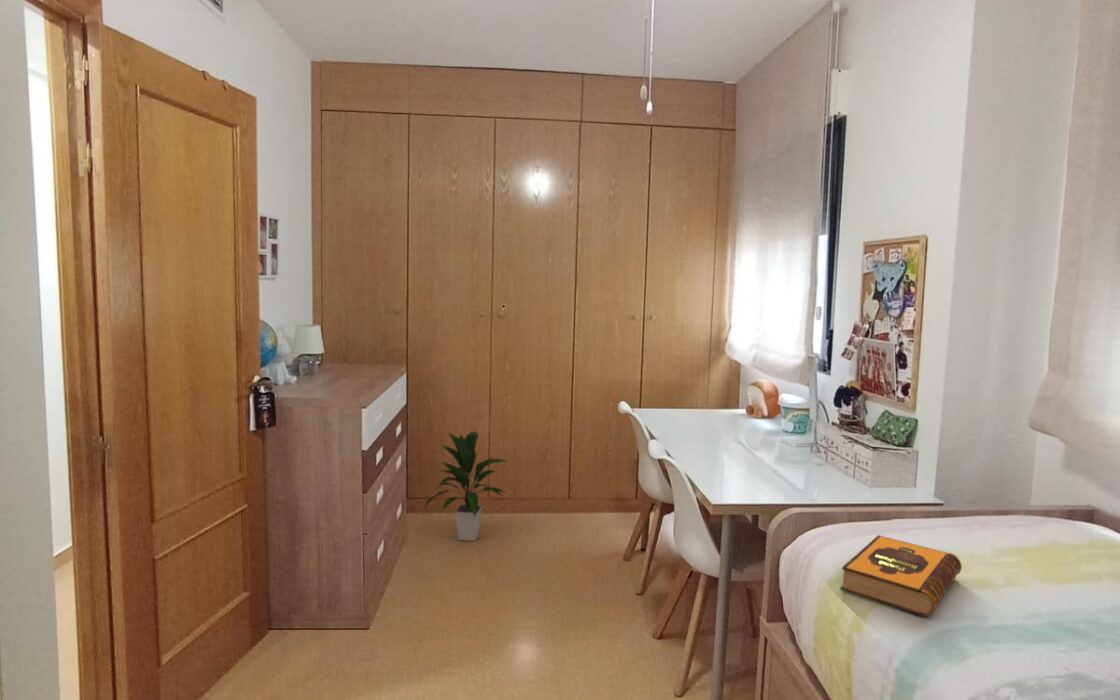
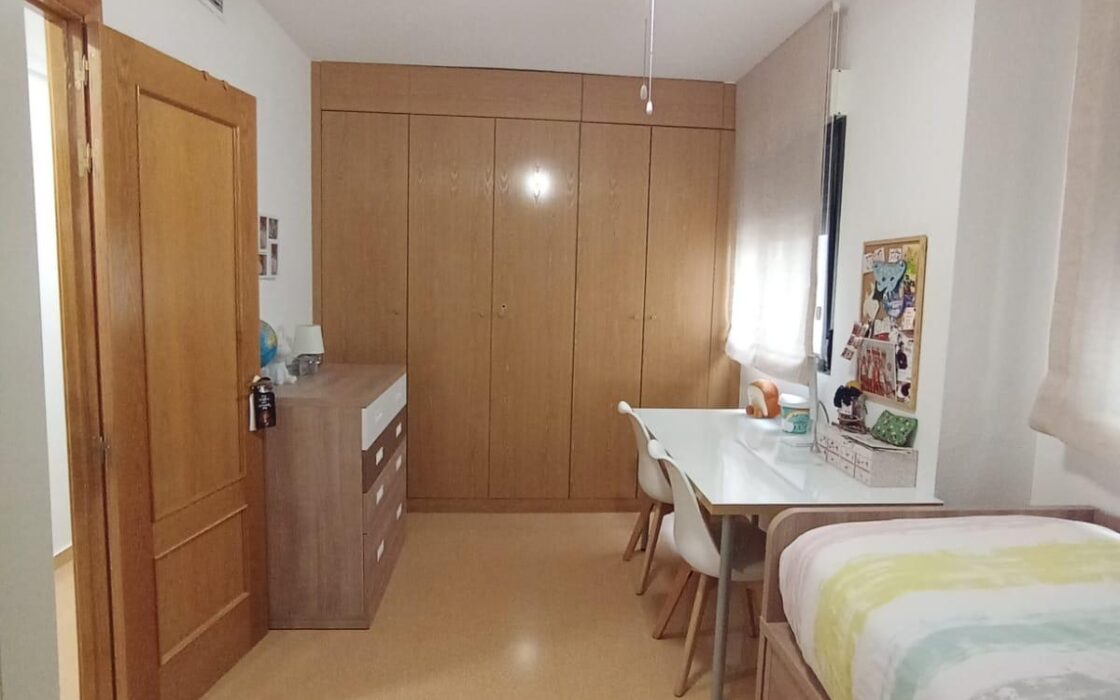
- hardback book (903, 572)
- indoor plant (466, 482)
